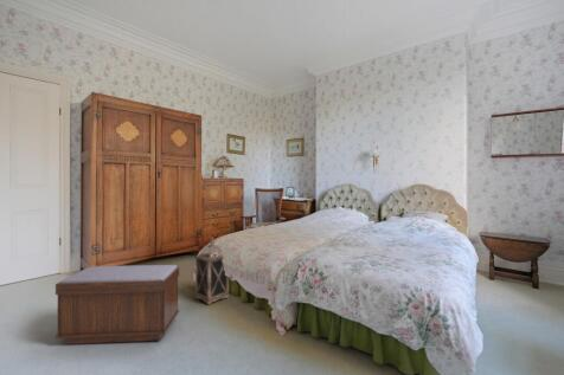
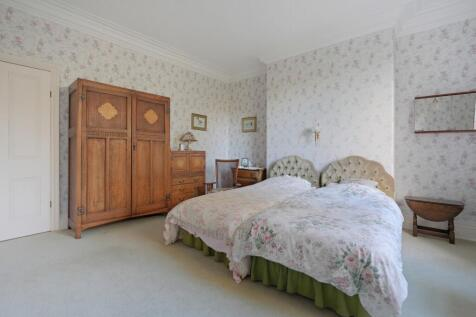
- lantern (212, 267)
- bench (123, 300)
